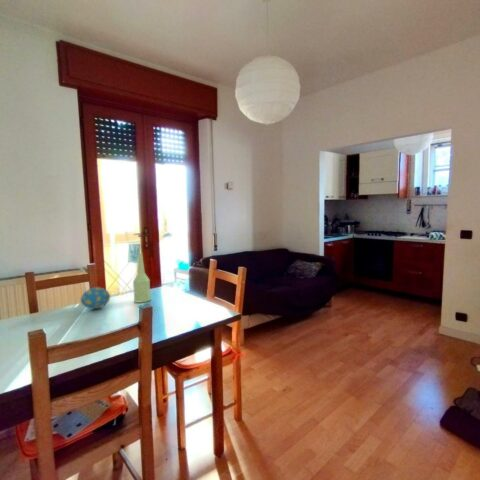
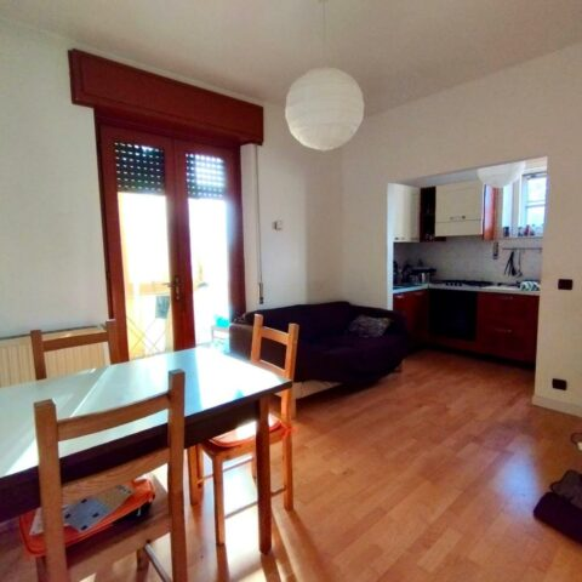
- decorative egg (95, 298)
- bottle (141, 276)
